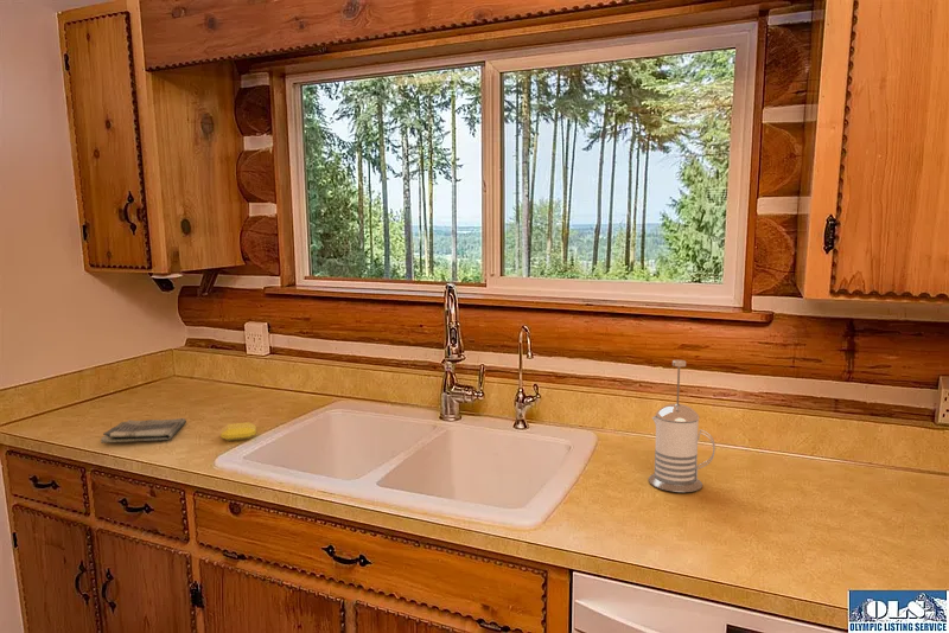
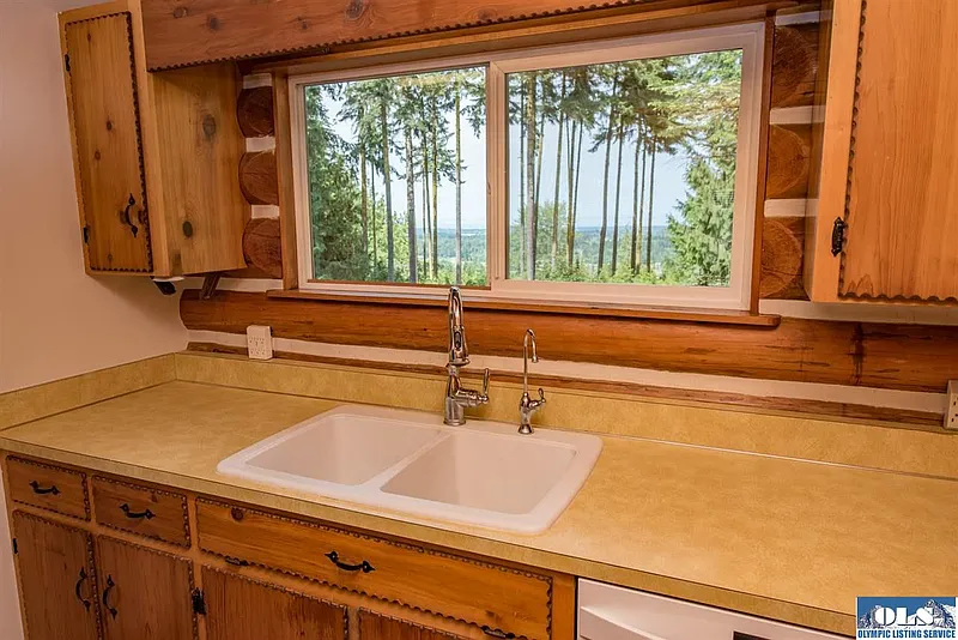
- dish towel (145, 428)
- french press (682, 422)
- soap bar (238, 430)
